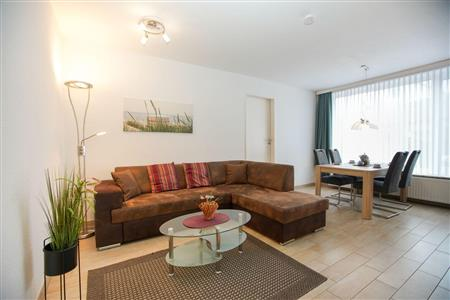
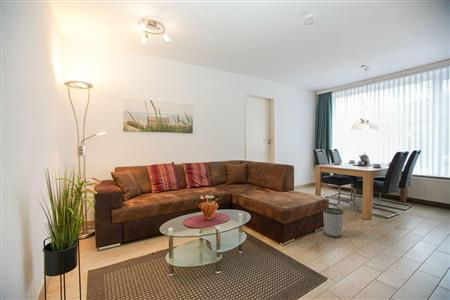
+ wastebasket (332, 222)
